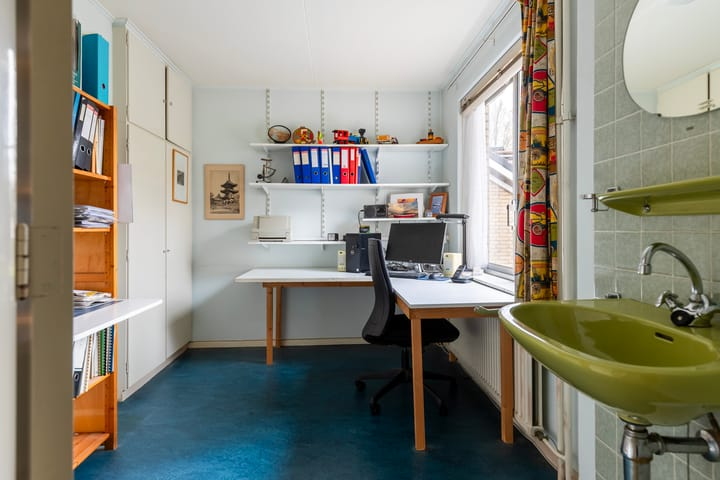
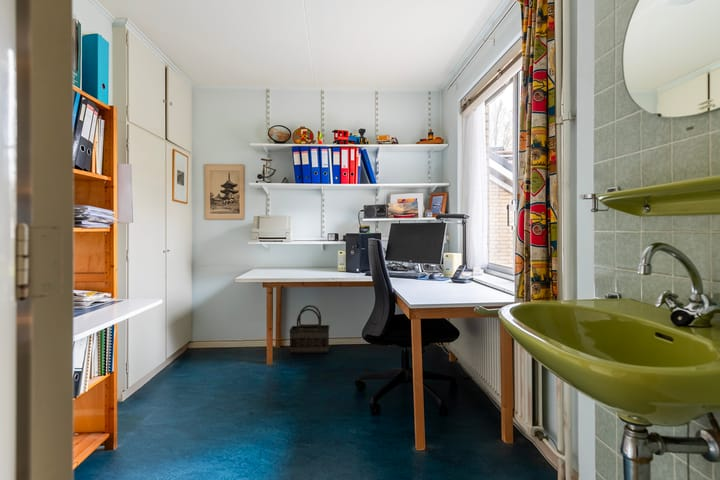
+ basket (309, 328)
